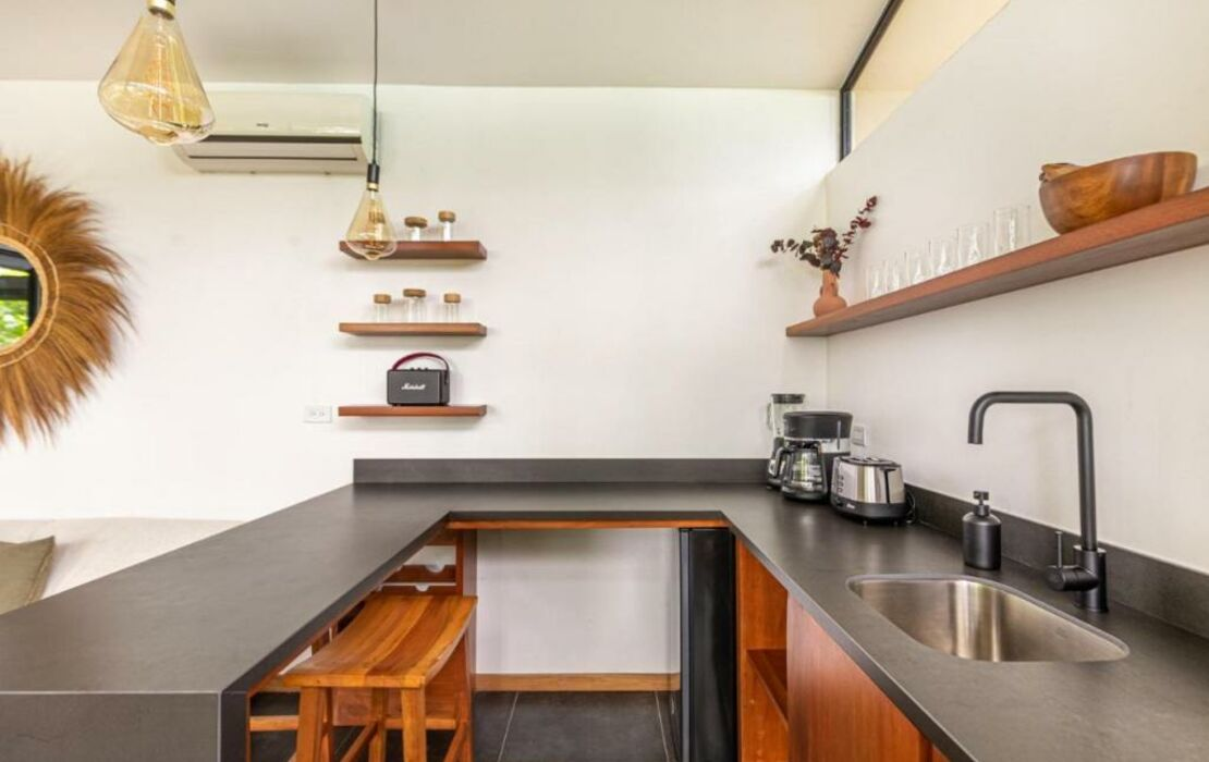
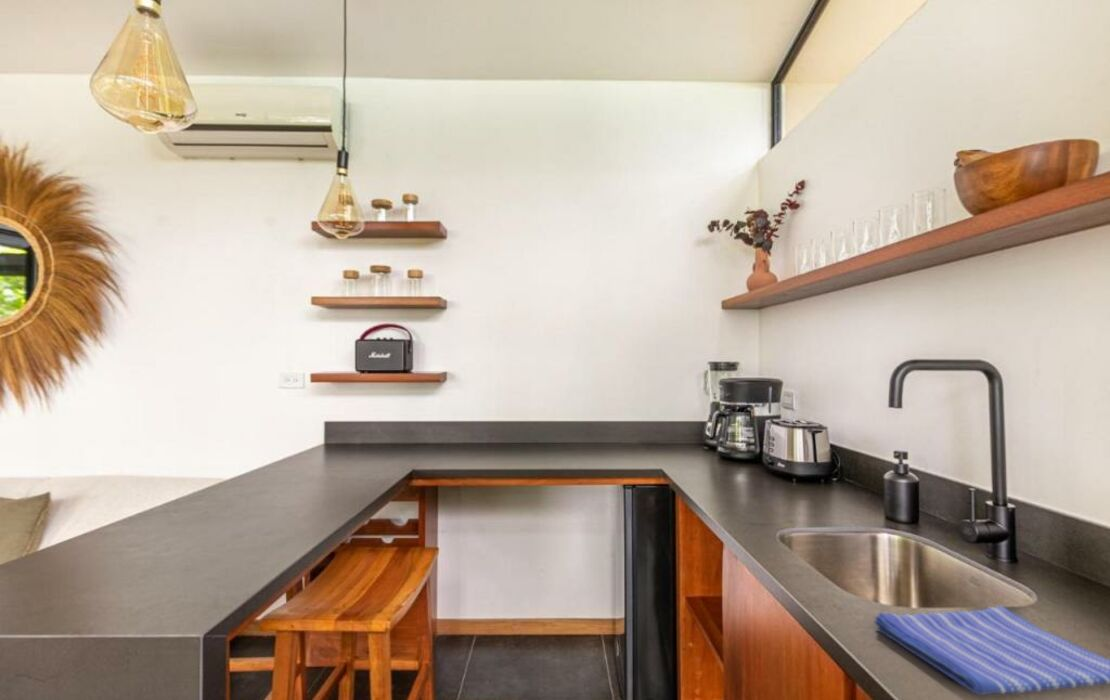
+ dish towel (991, 643)
